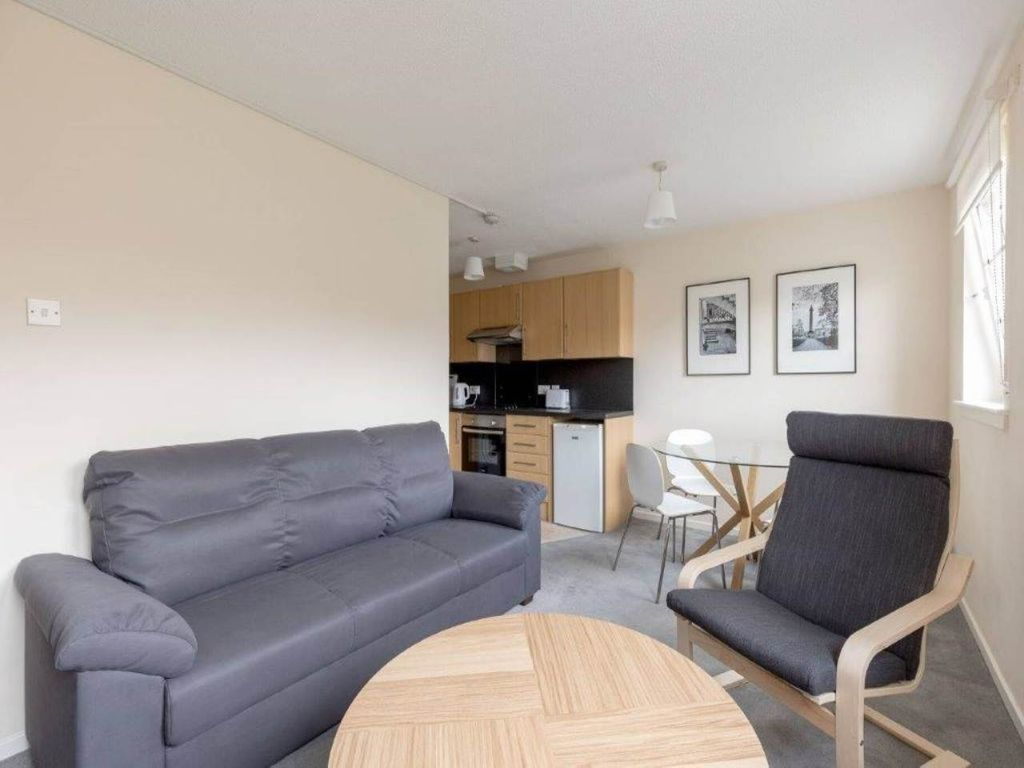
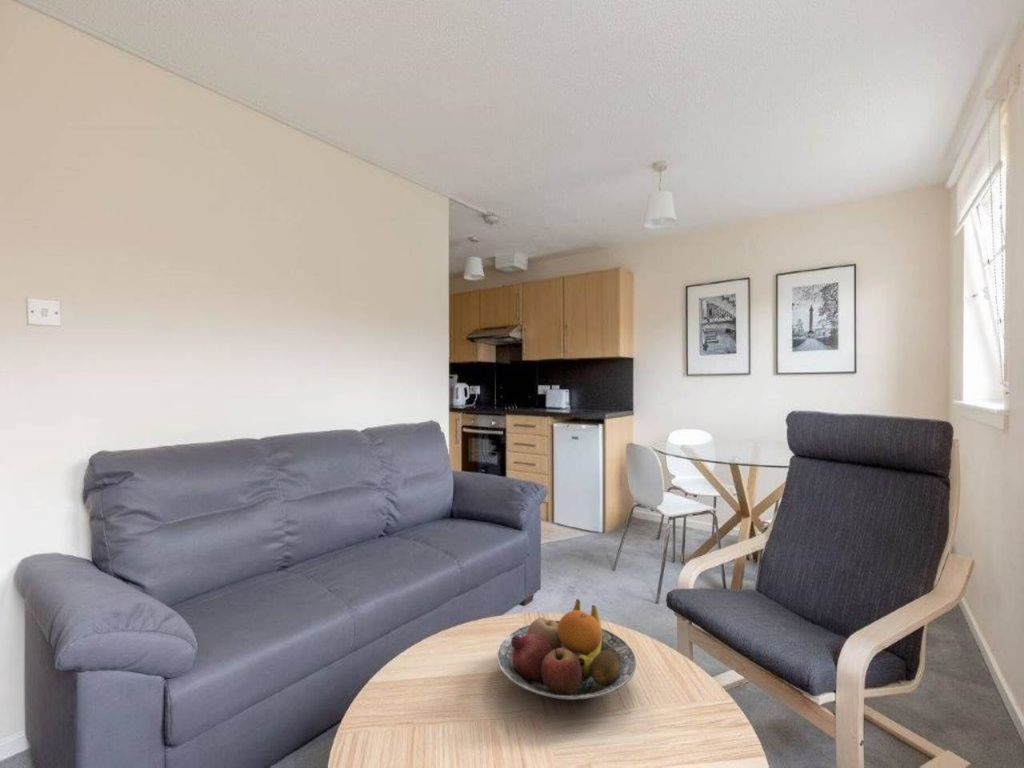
+ fruit bowl (565, 648)
